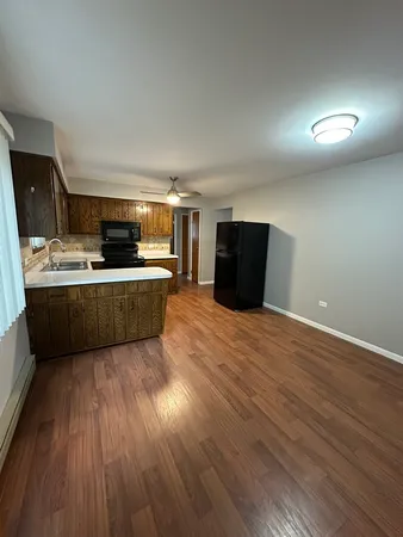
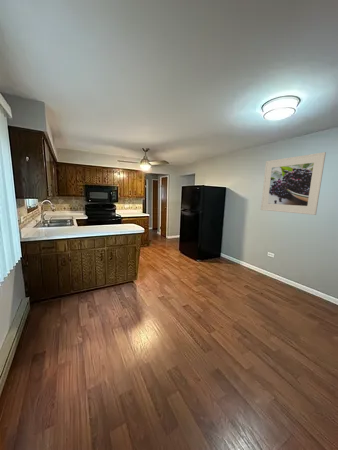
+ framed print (288, 185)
